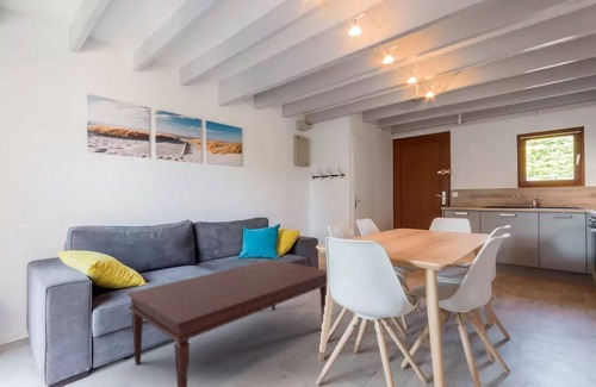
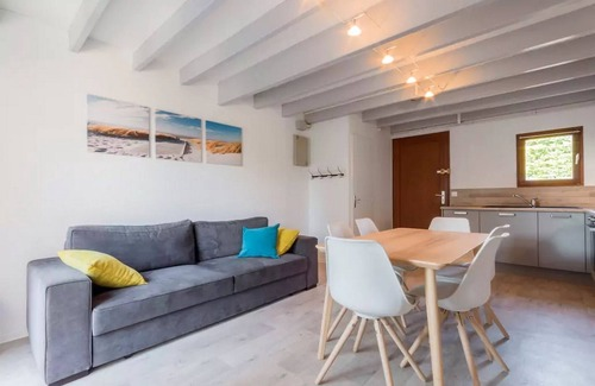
- coffee table (241, 312)
